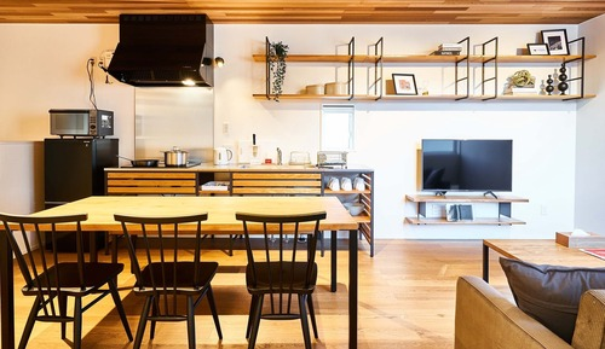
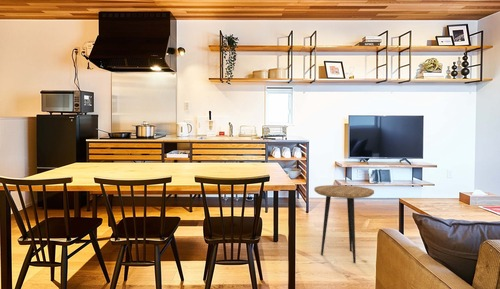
+ side table (348, 222)
